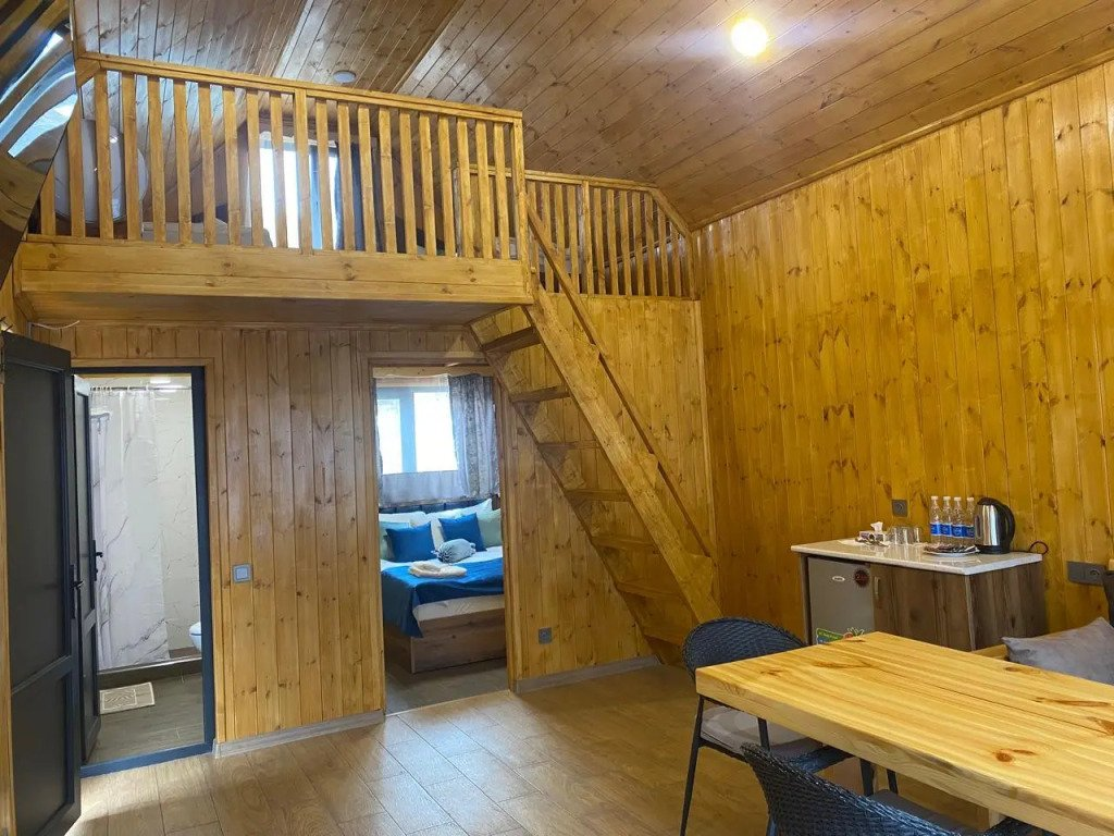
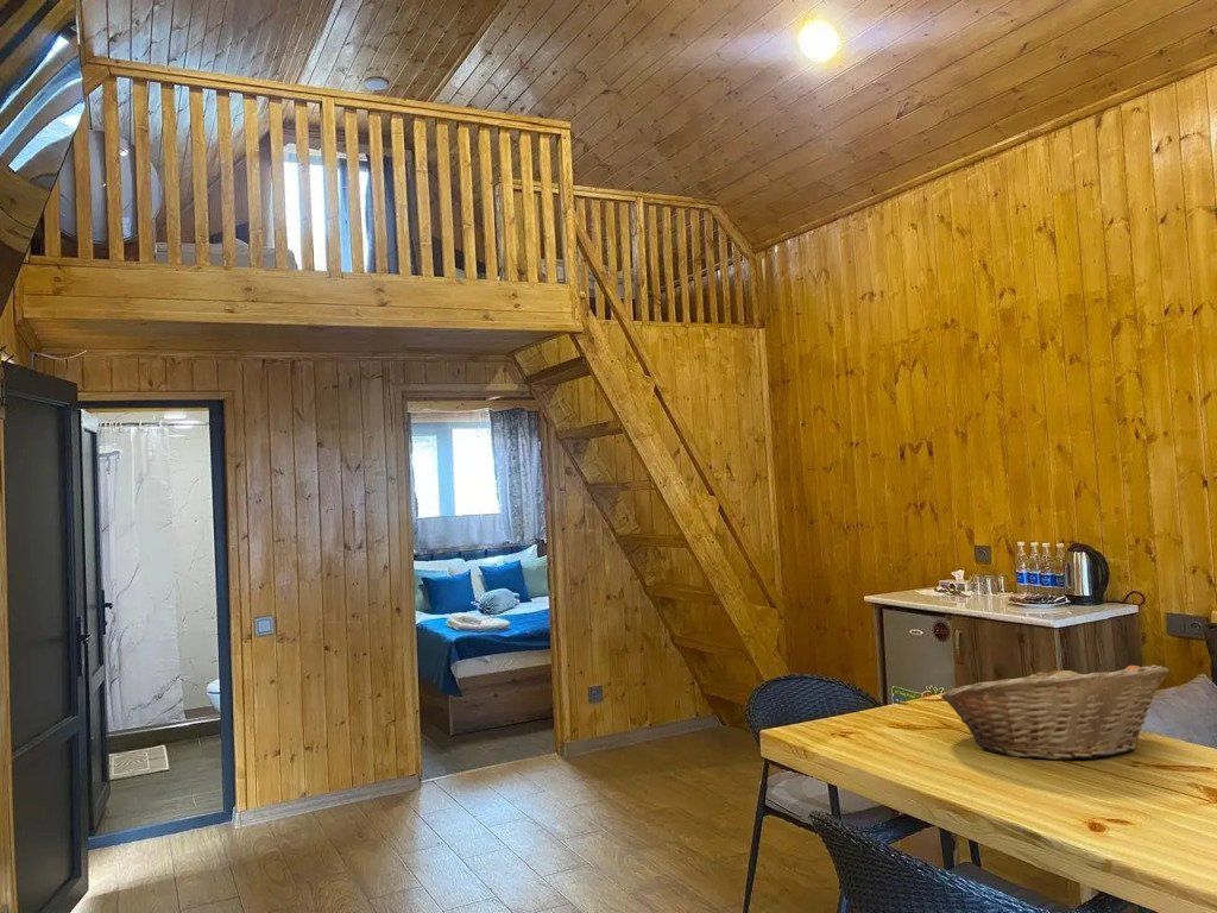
+ fruit basket (1053, 700)
